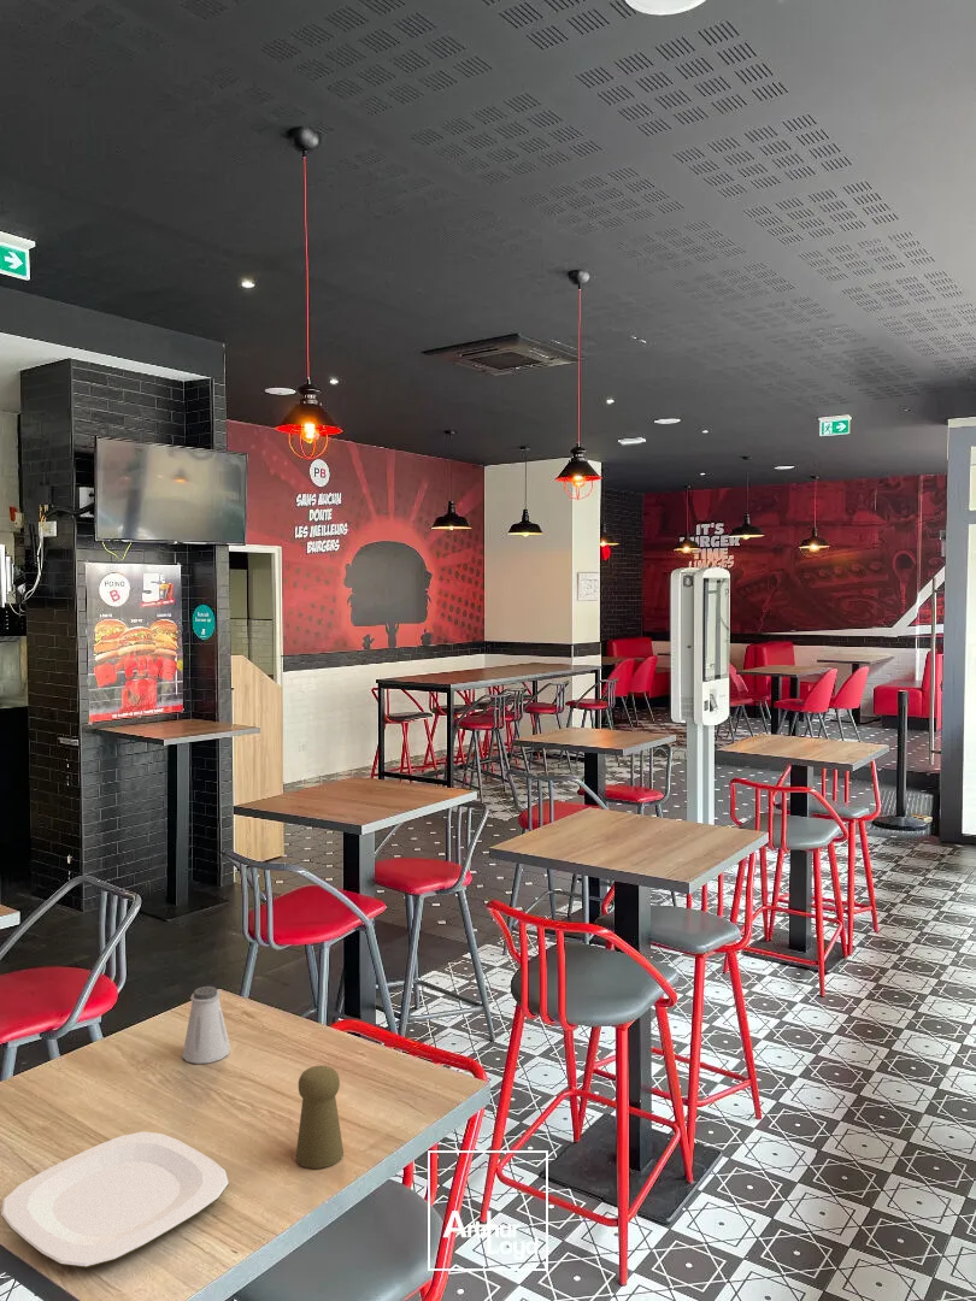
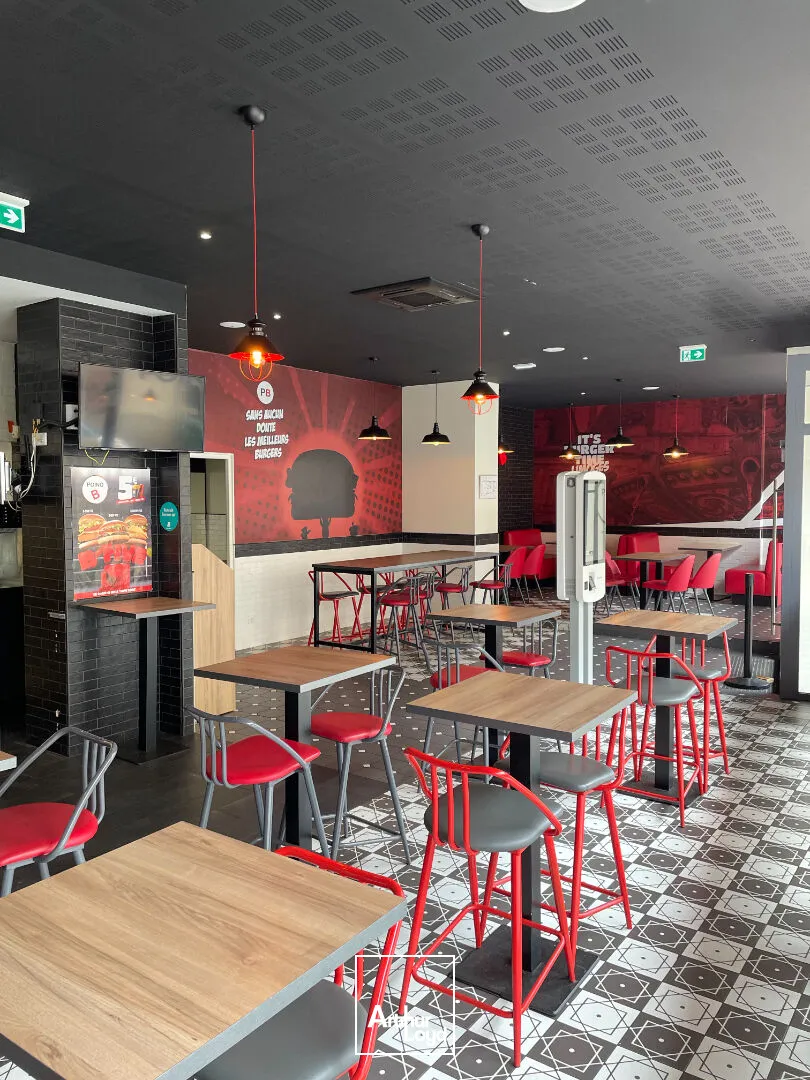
- plate (117, 1196)
- saltshaker (206, 1022)
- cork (319, 1112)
